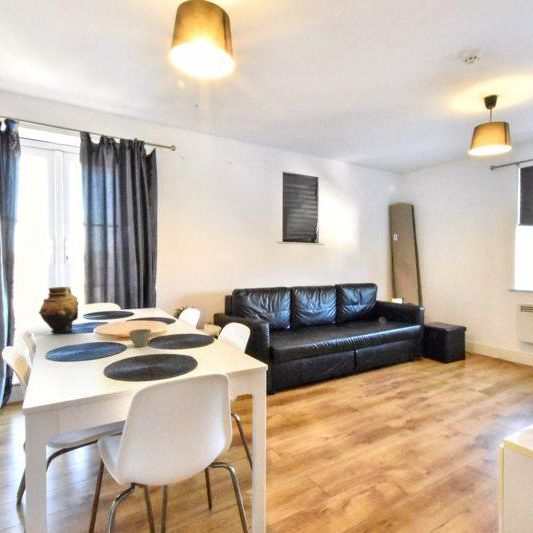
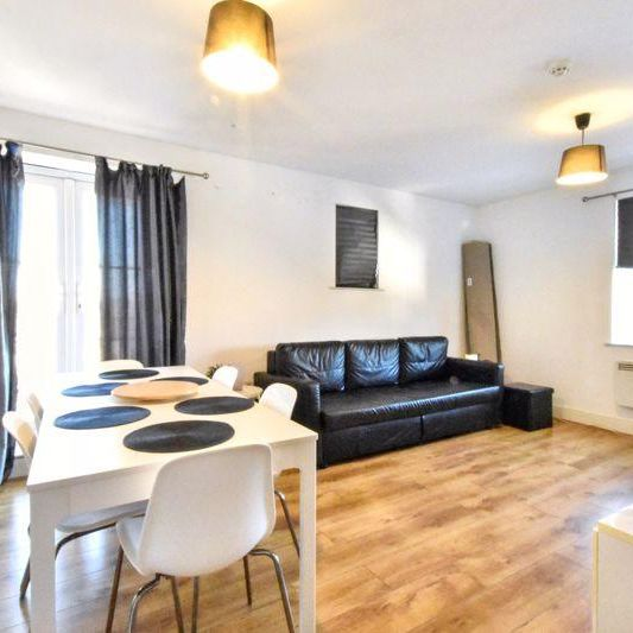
- vase (59, 309)
- flower pot (140, 338)
